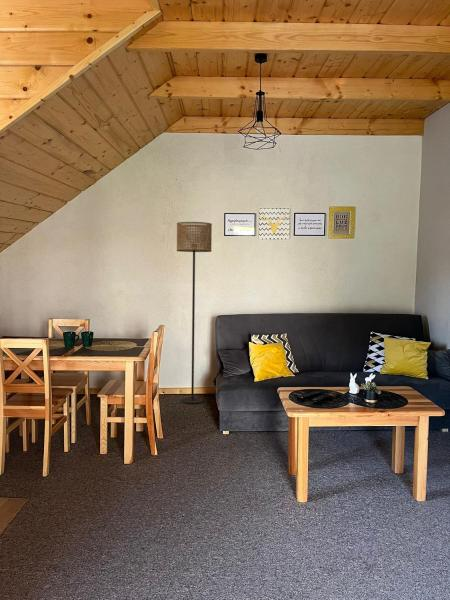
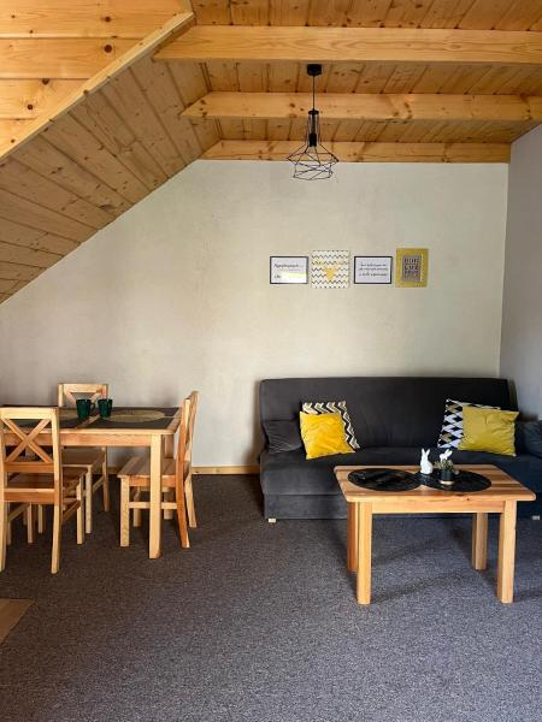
- floor lamp (193, 313)
